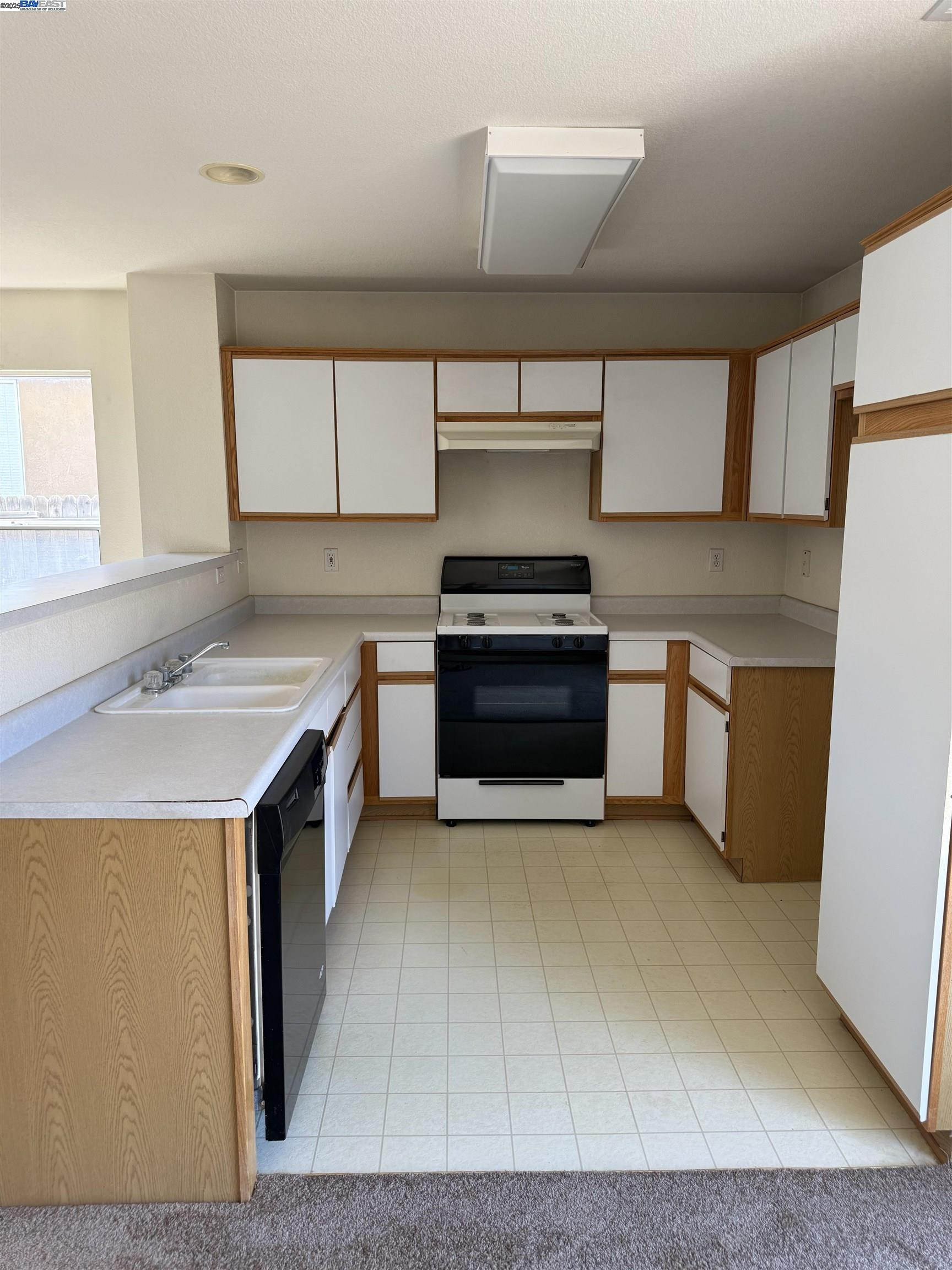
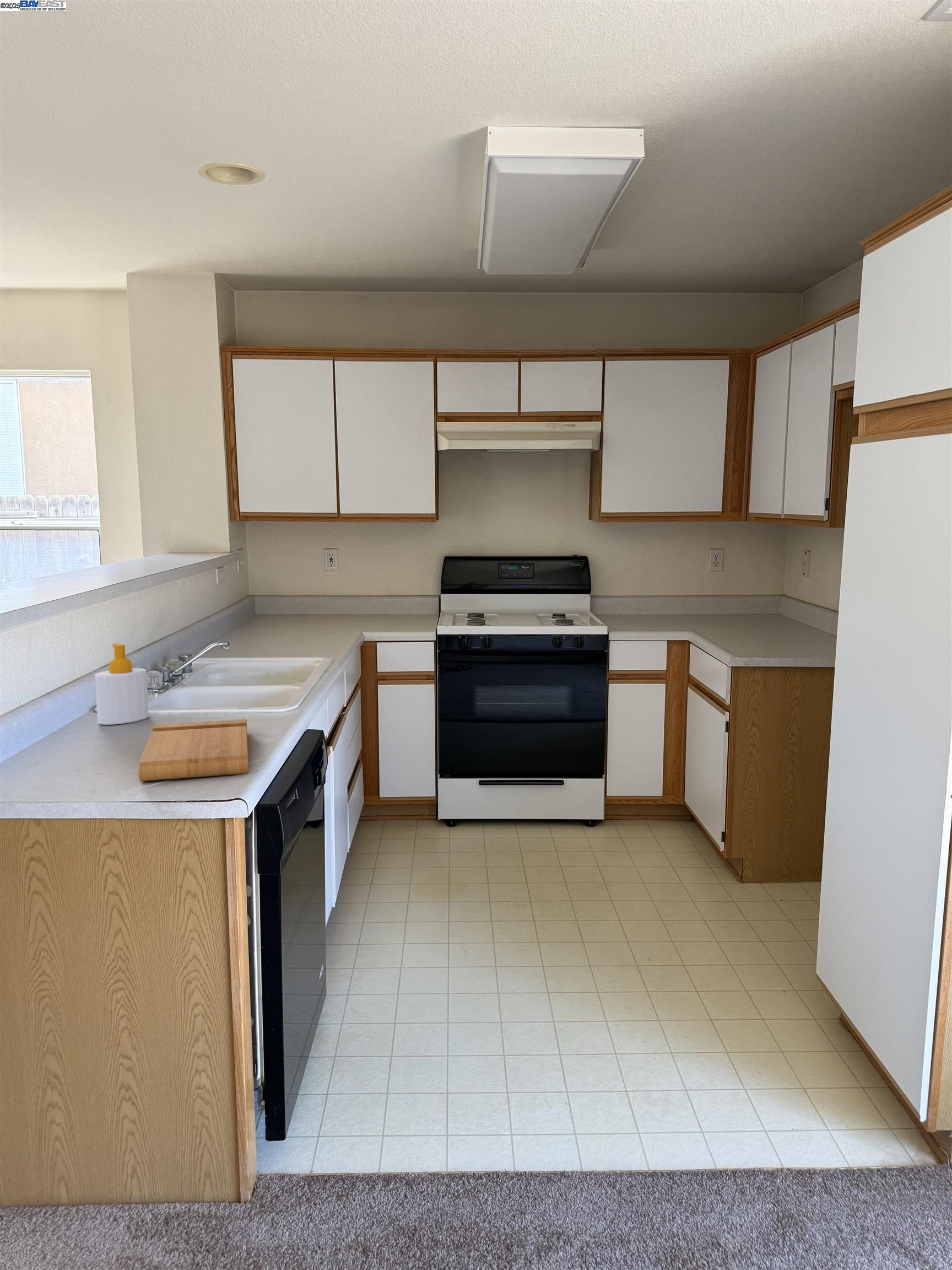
+ soap bottle (121, 683)
+ cutting board (198, 747)
